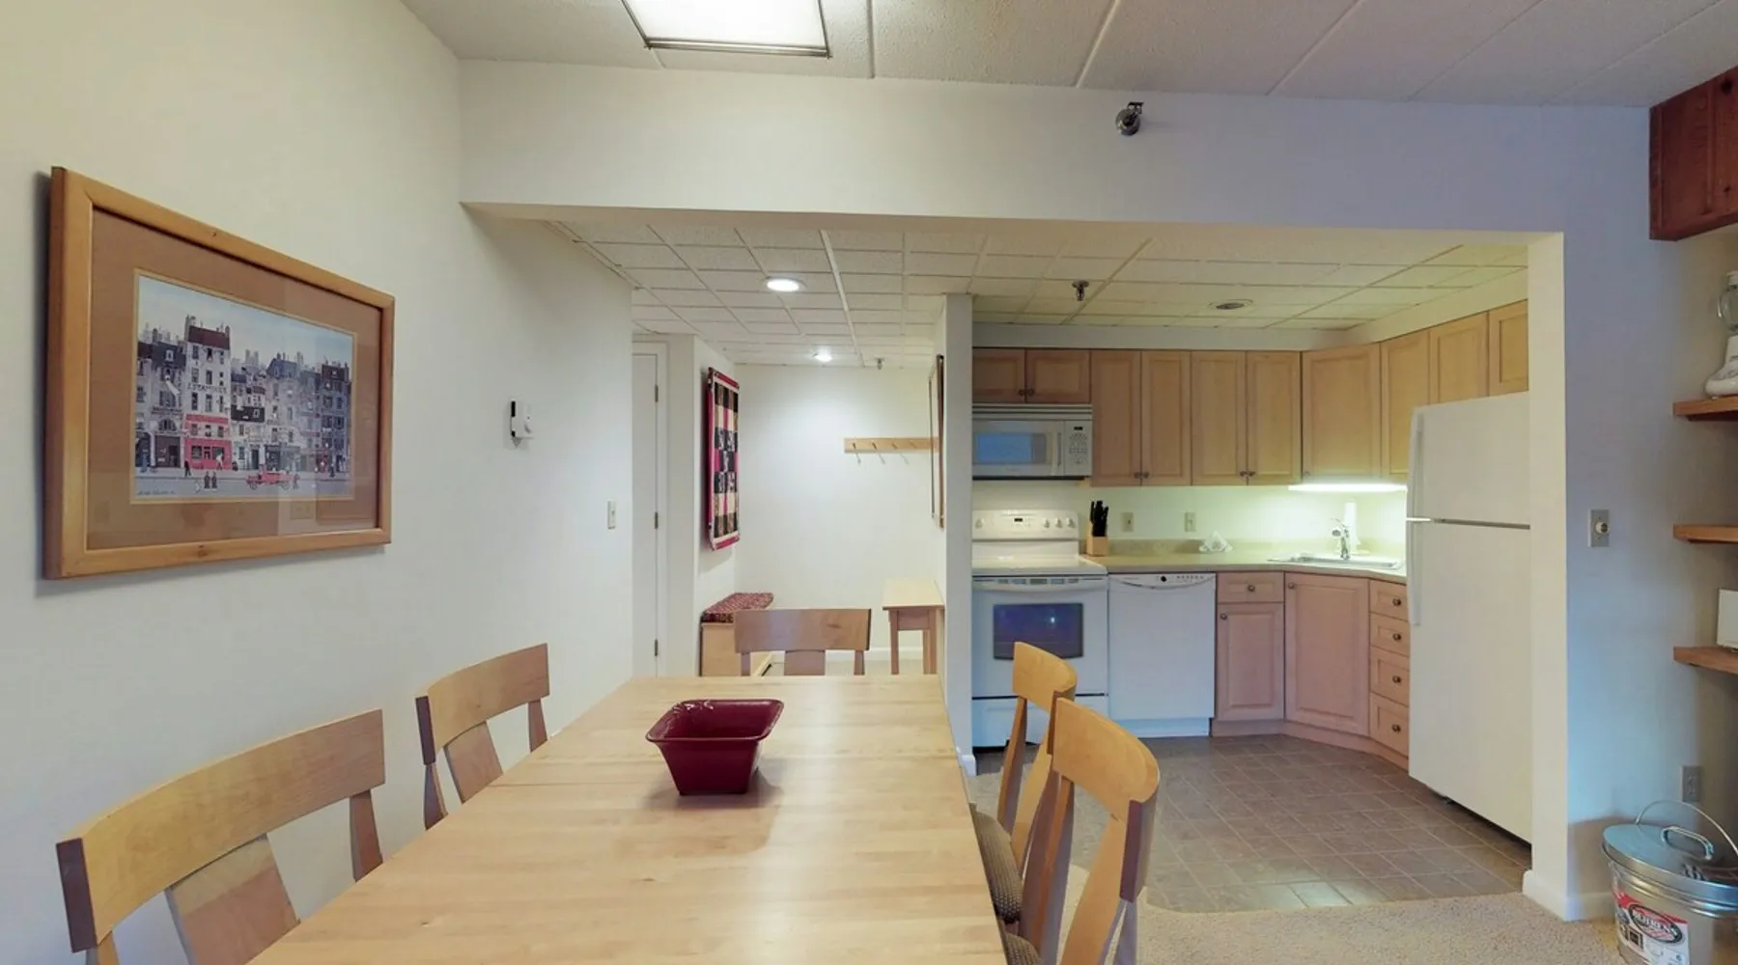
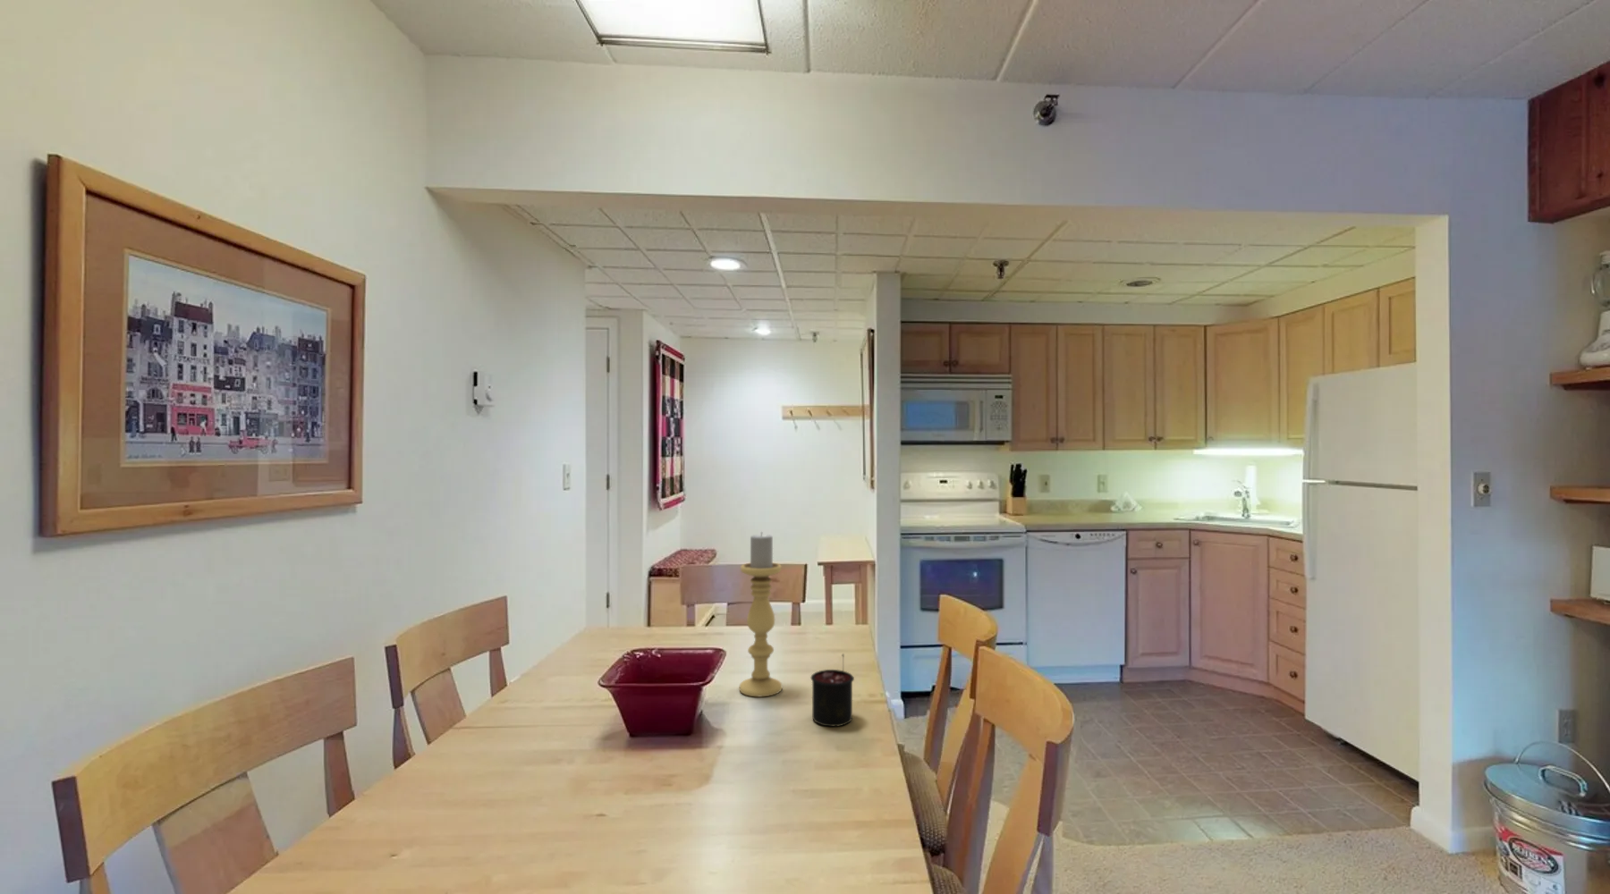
+ candle holder (760, 610)
+ candle (831, 687)
